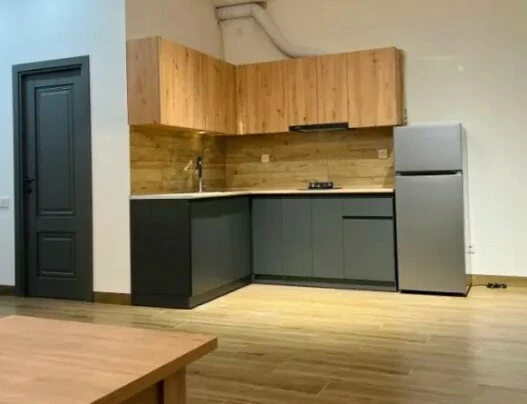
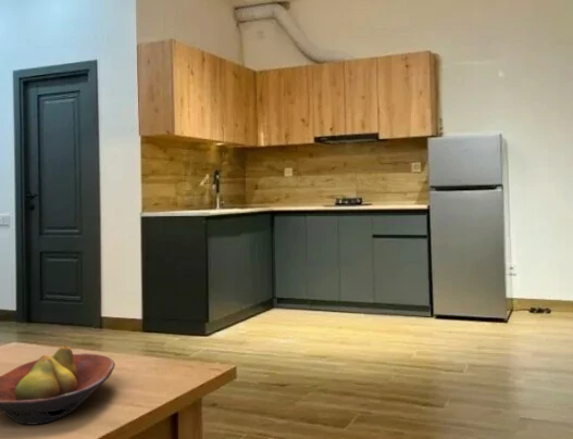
+ fruit bowl (52, 377)
